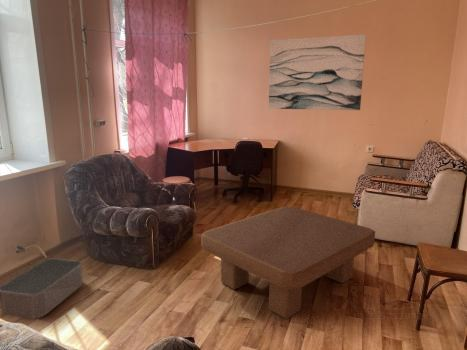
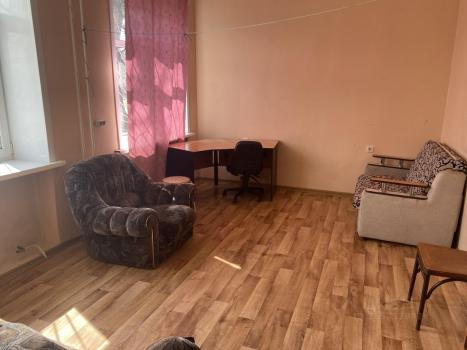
- coffee table (288, 256)
- storage bin (44, 285)
- wall art (314, 74)
